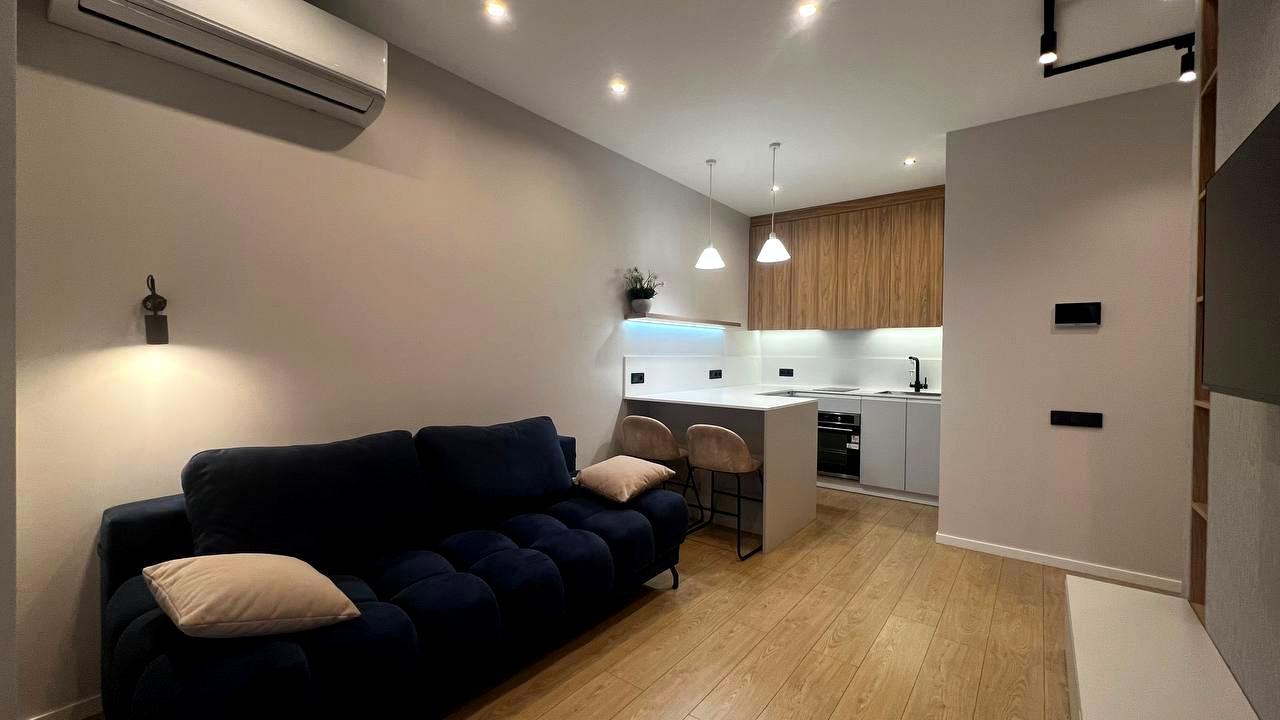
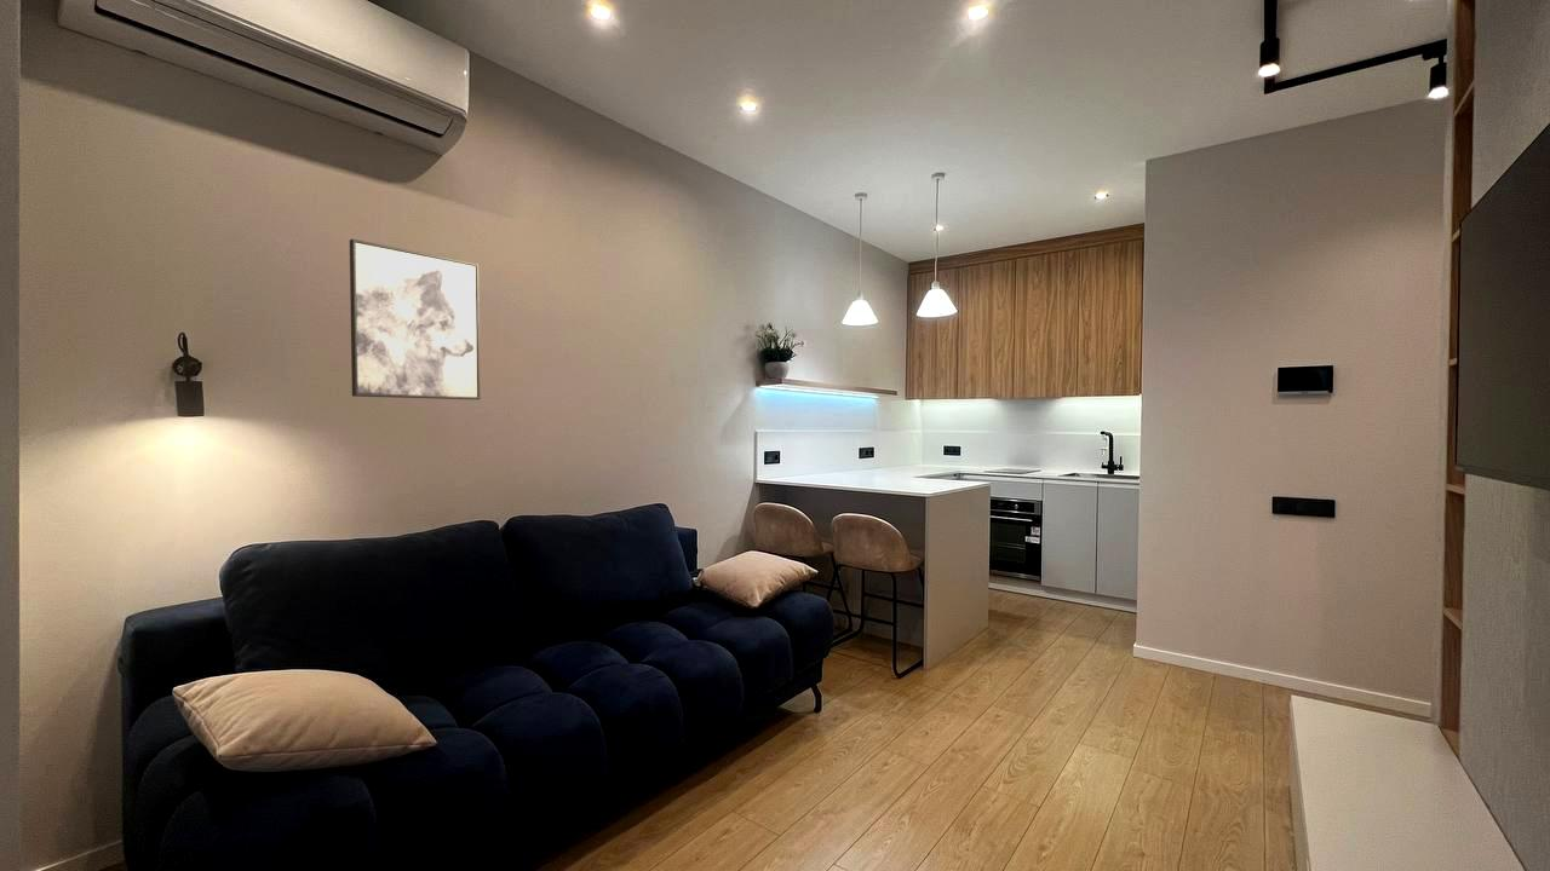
+ wall art (419, 325)
